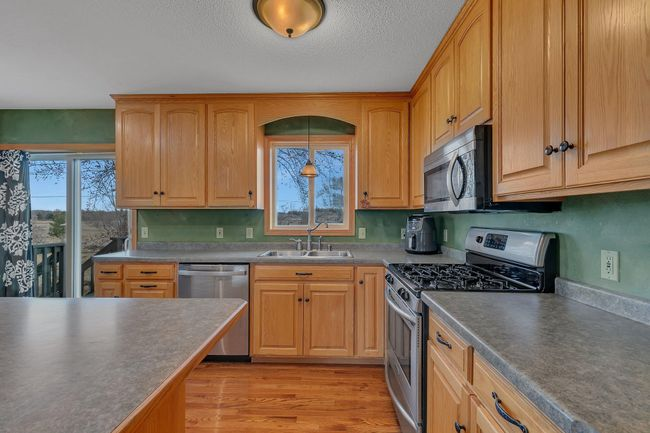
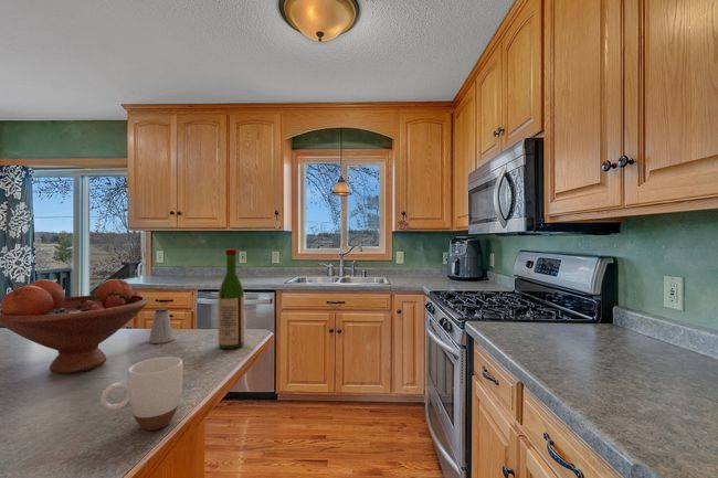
+ fruit bowl (78, 322)
+ mug (144, 397)
+ saltshaker (161, 323)
+ wine bottle (231, 297)
